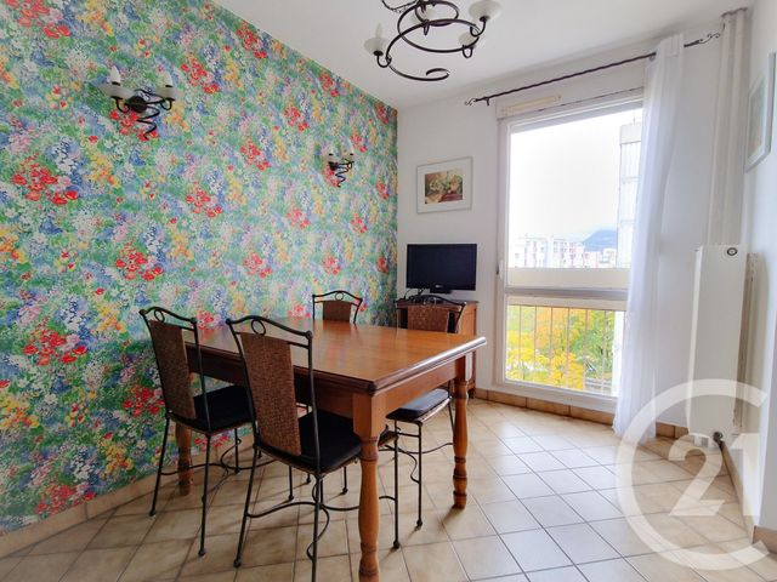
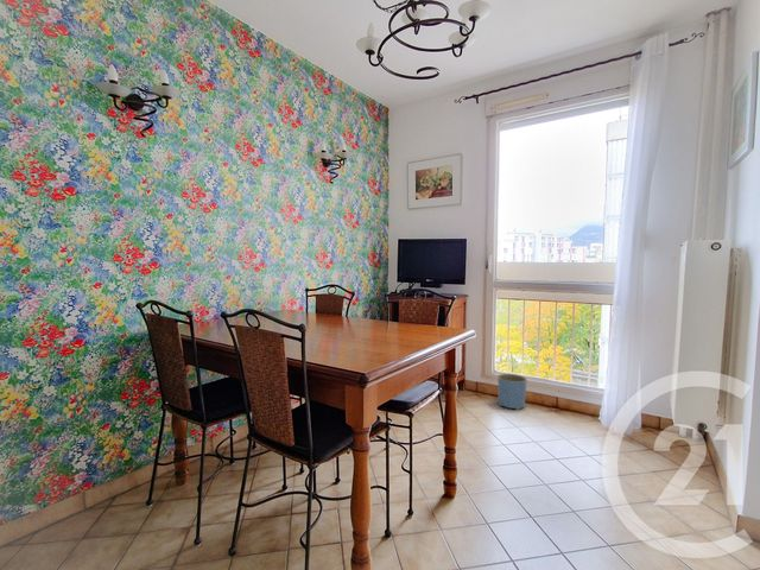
+ planter (511, 391)
